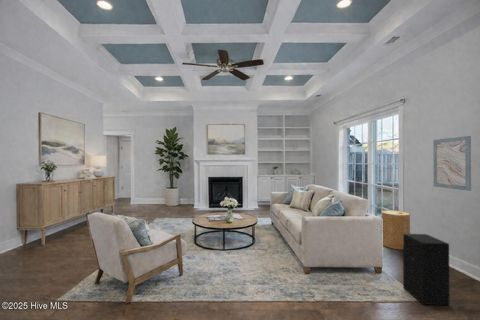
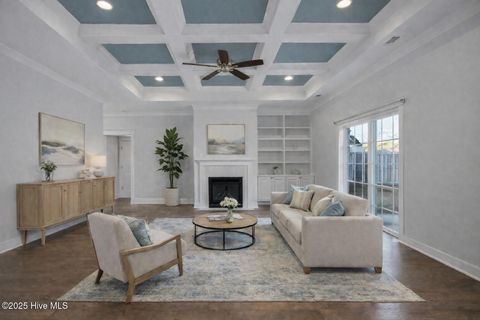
- speaker (425, 267)
- basket (395, 228)
- wall art (450, 163)
